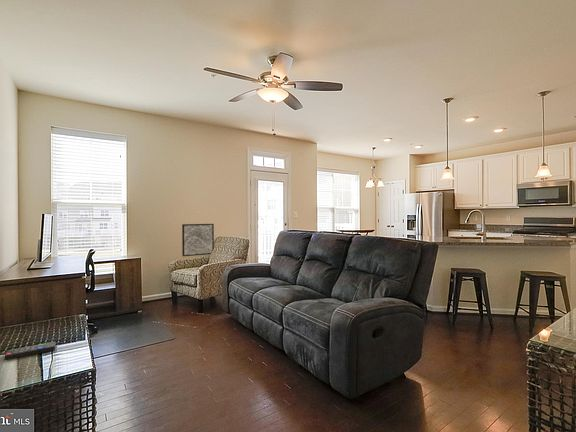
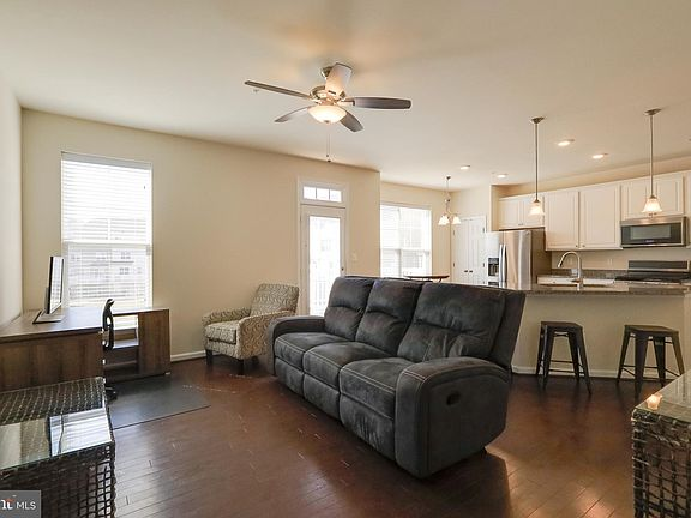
- wall art (198, 239)
- remote control (31, 349)
